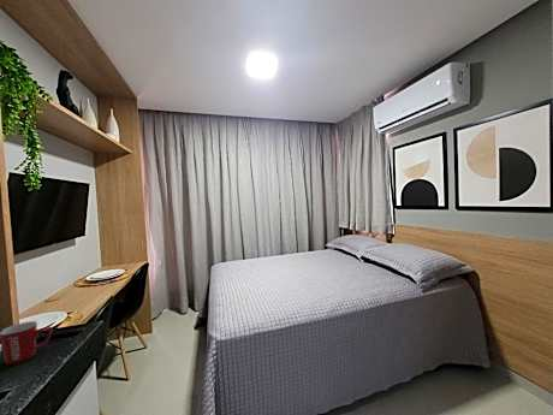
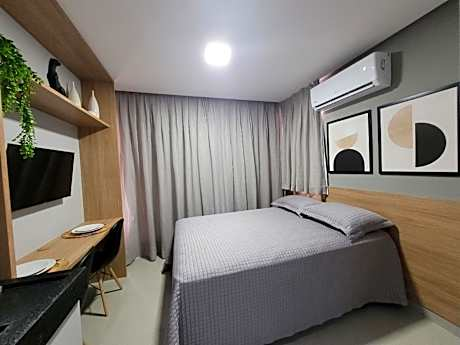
- mug (28, 340)
